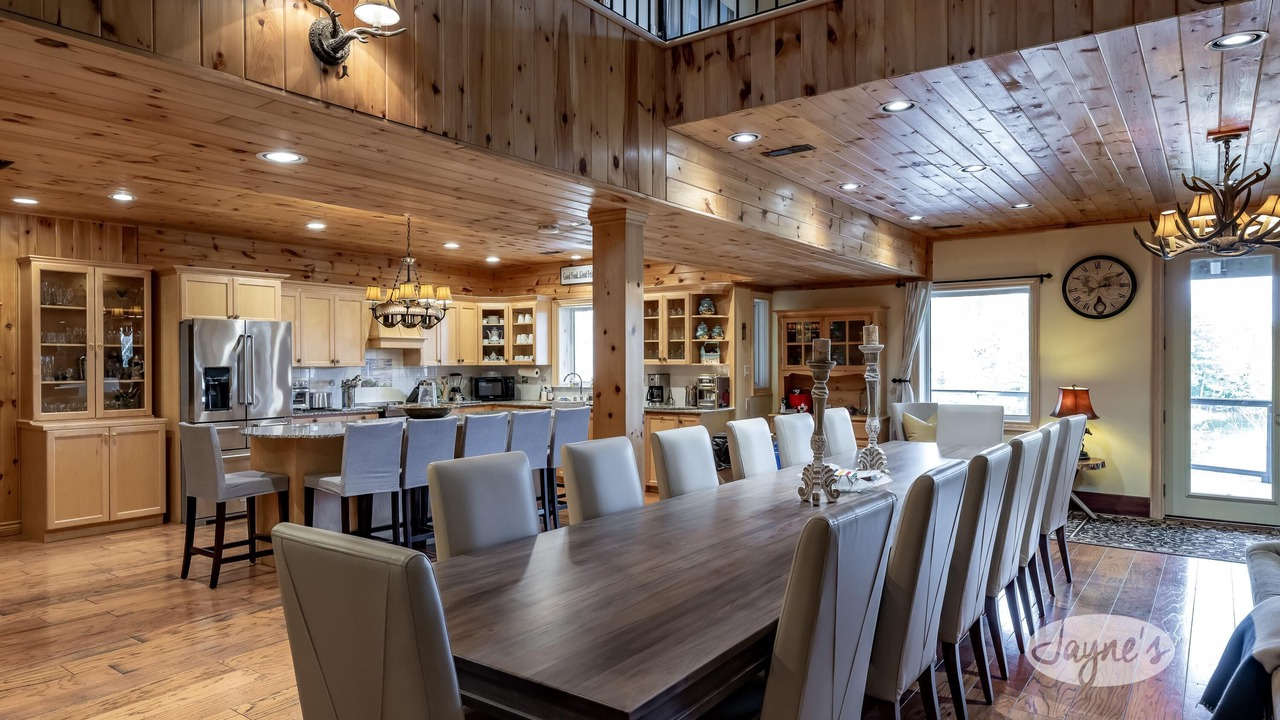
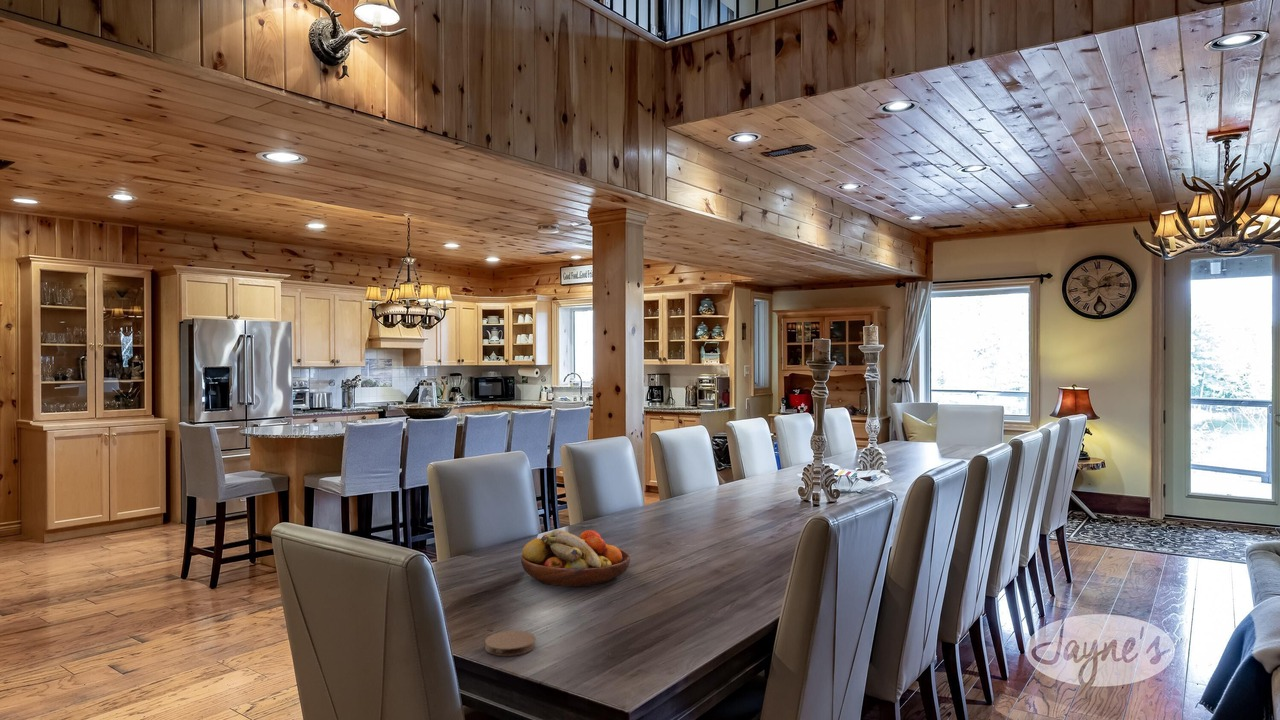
+ fruit bowl (576, 551)
+ coaster (510, 642)
